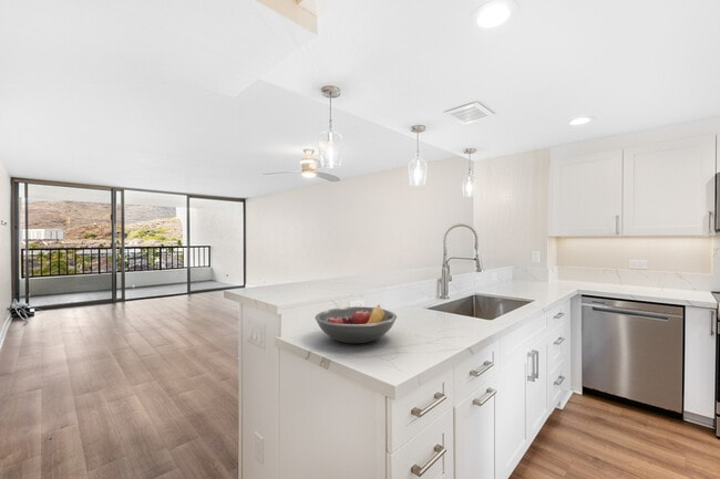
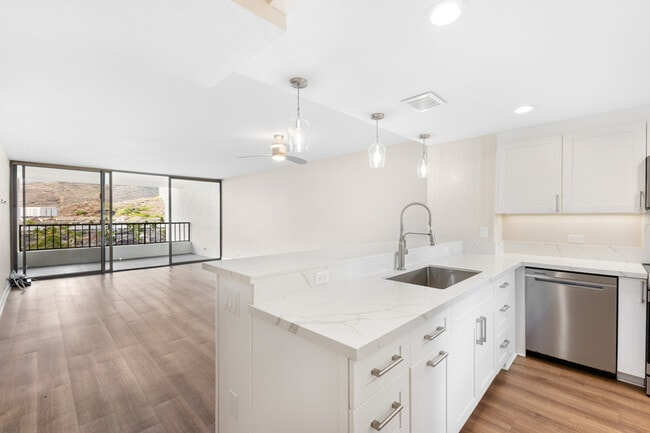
- fruit bowl (356, 323)
